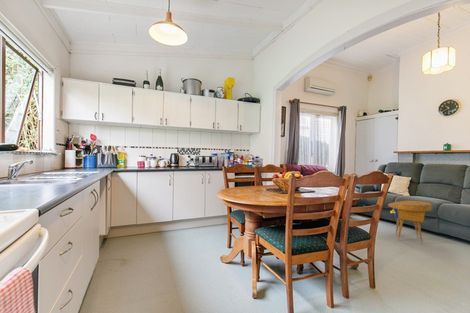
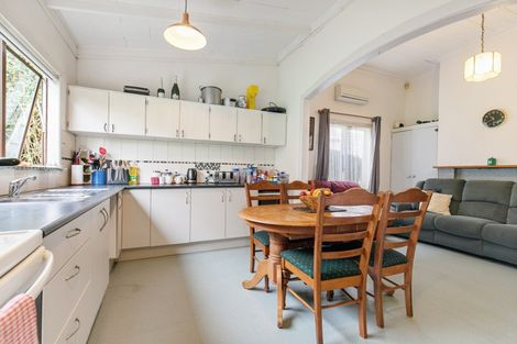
- side table (408, 219)
